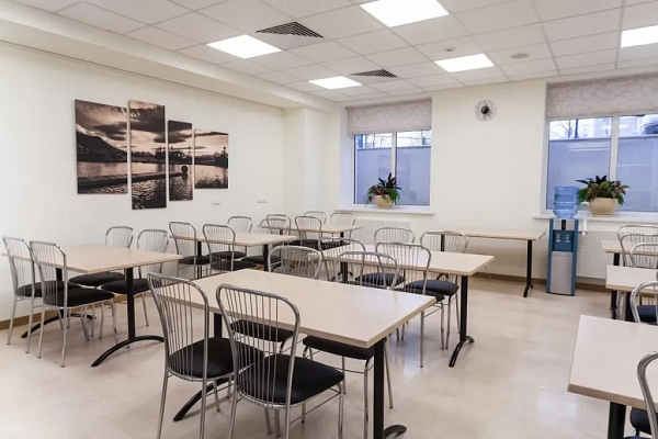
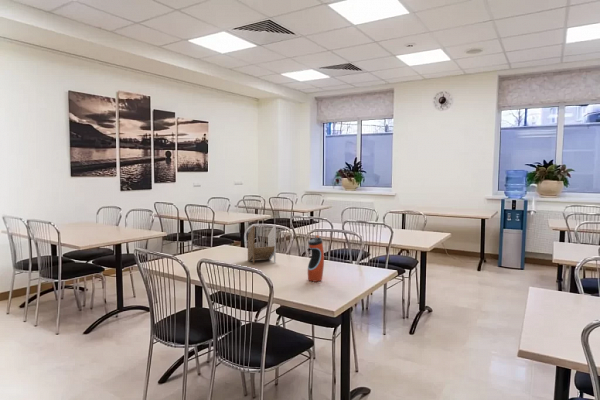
+ water bottle (315, 257)
+ napkin holder (262, 247)
